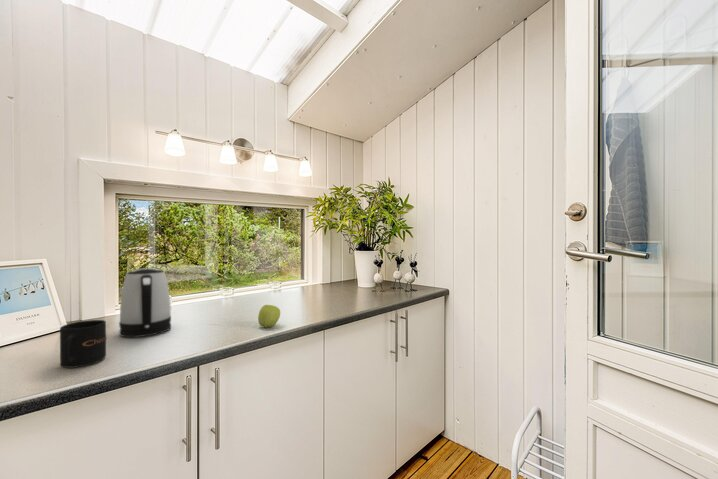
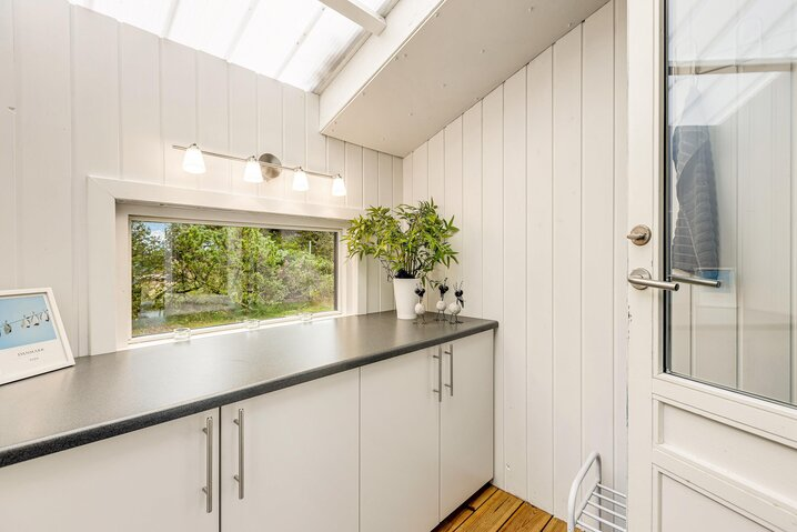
- mug (79, 344)
- apple (269, 315)
- kettle (146, 301)
